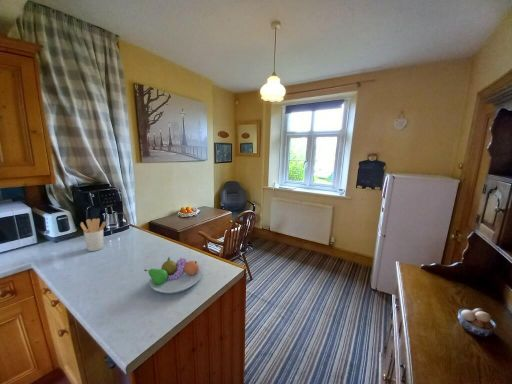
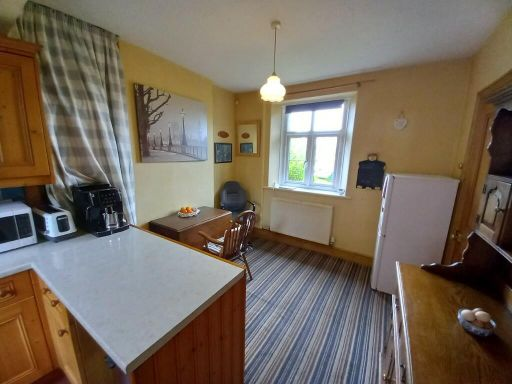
- fruit bowl (174, 272)
- utensil holder (94, 233)
